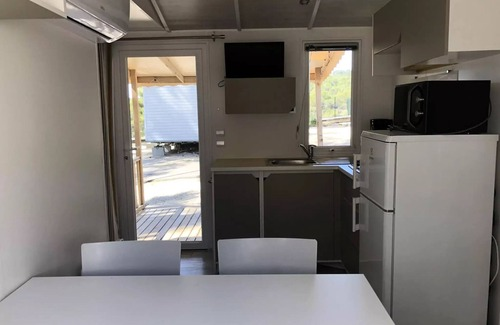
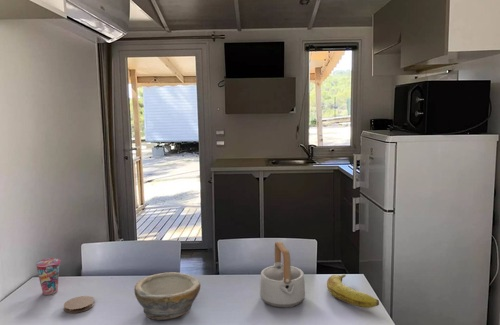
+ cup (50, 276)
+ bowl (167, 296)
+ coaster (79, 304)
+ banana (350, 288)
+ teapot (283, 274)
